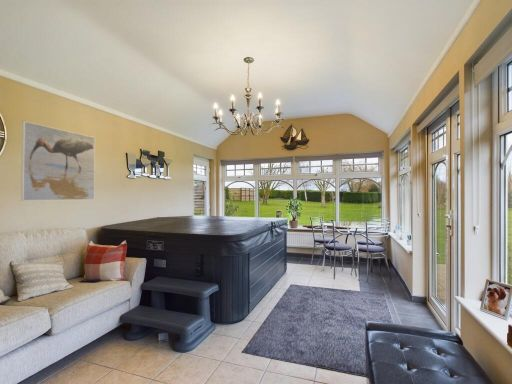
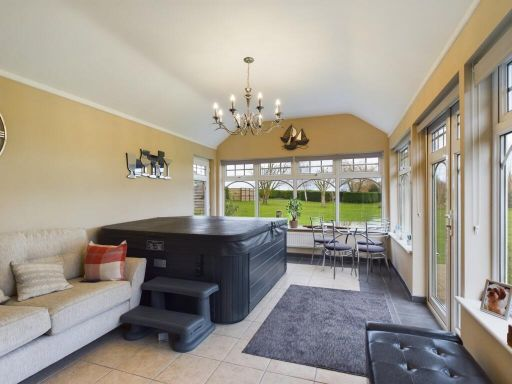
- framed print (62, 165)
